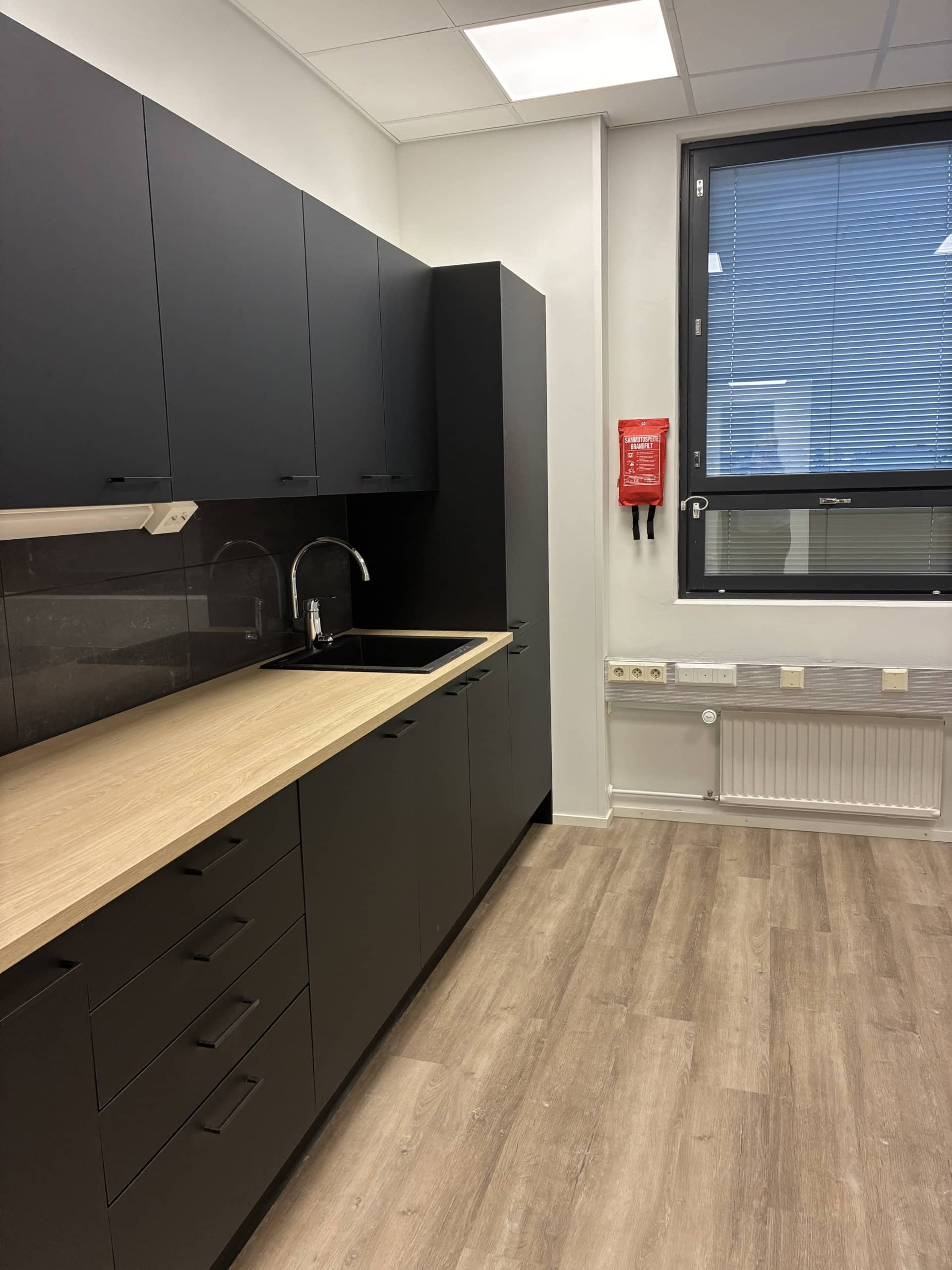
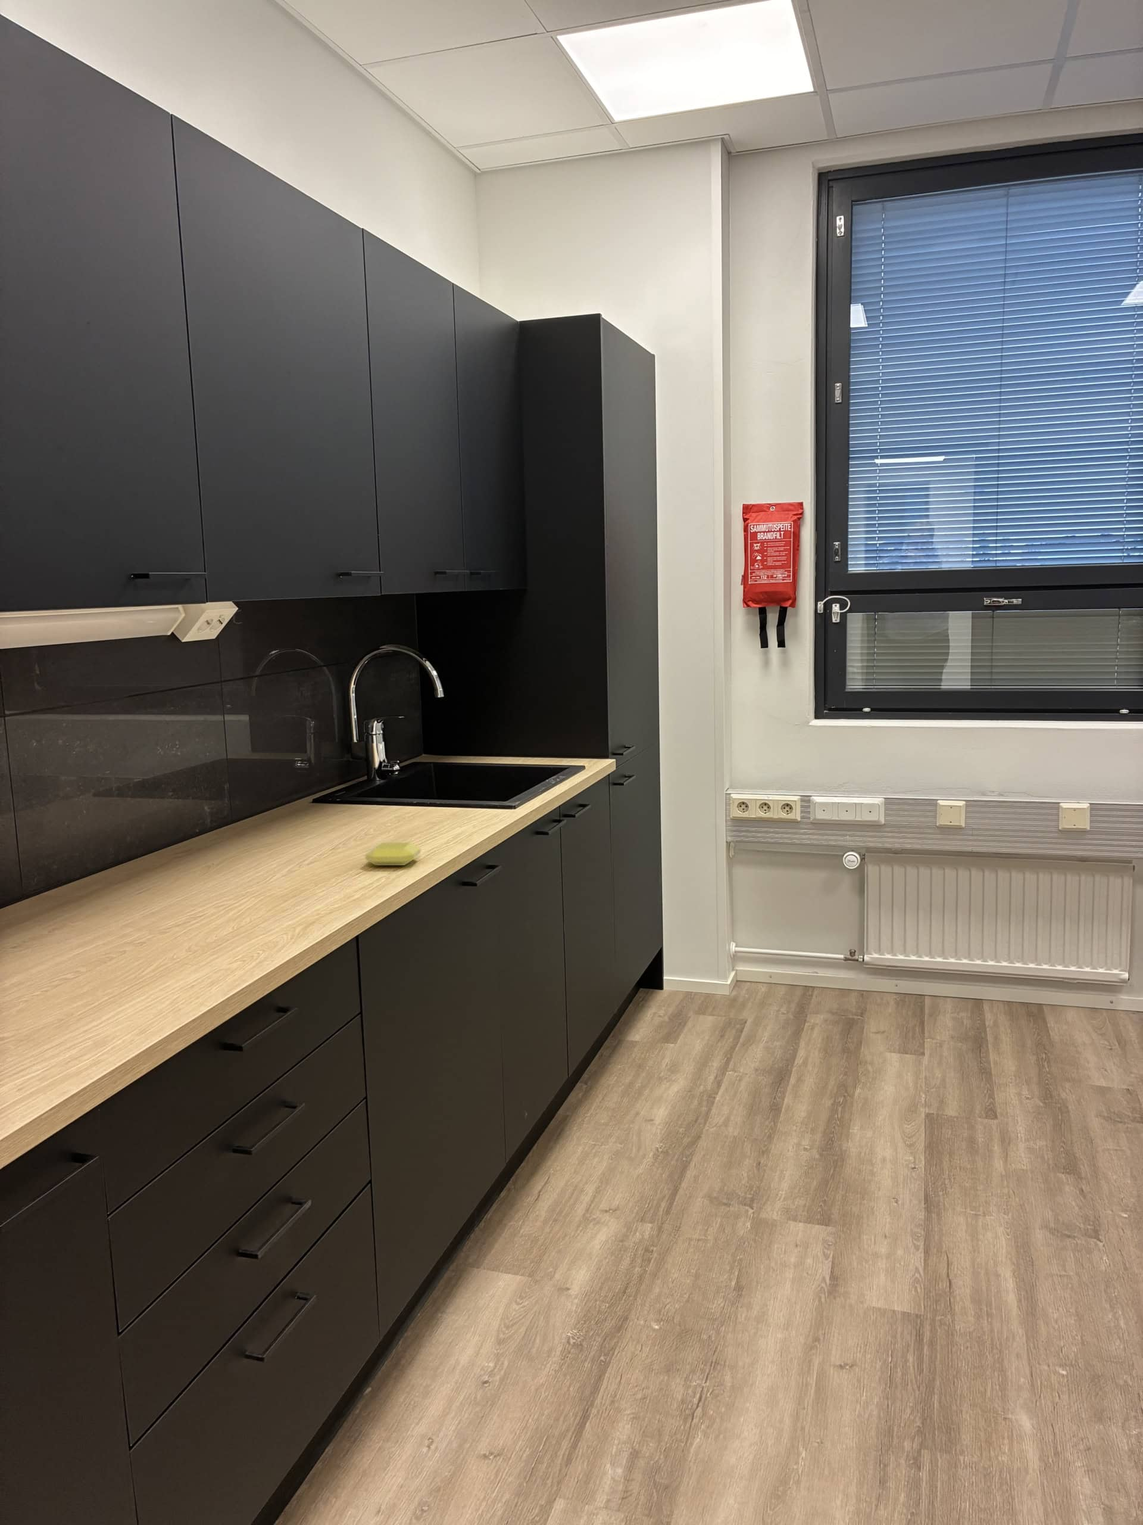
+ soap bar (393, 854)
